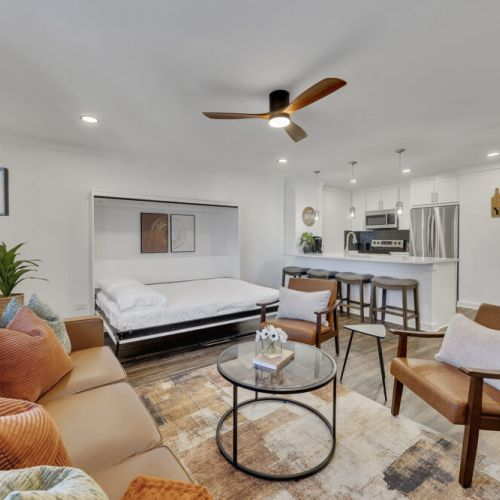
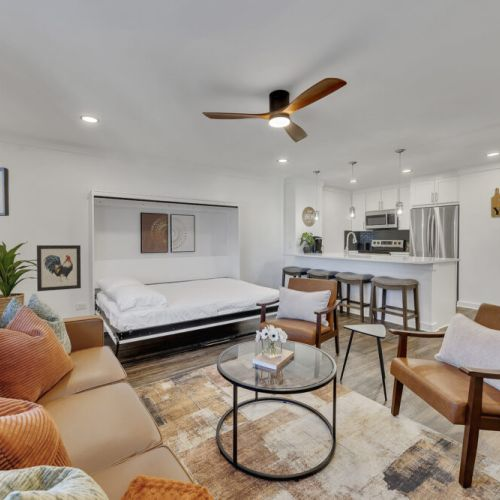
+ wall art (59, 267)
